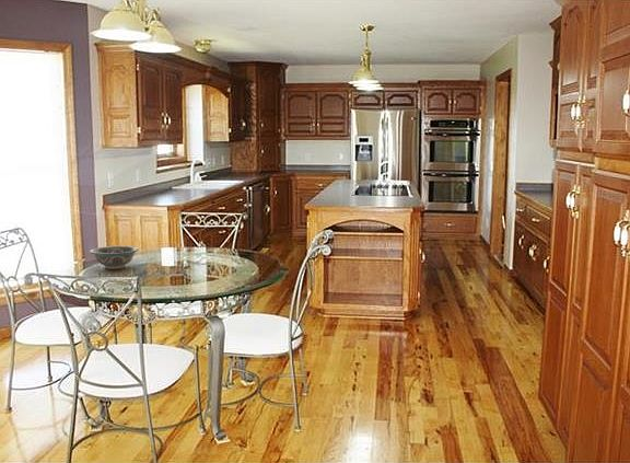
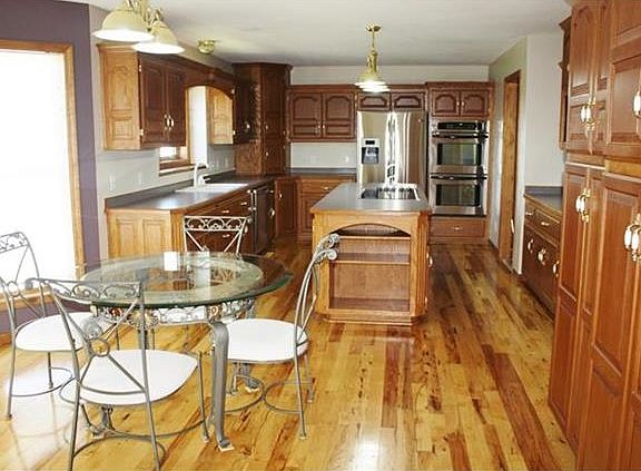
- bowl (115, 258)
